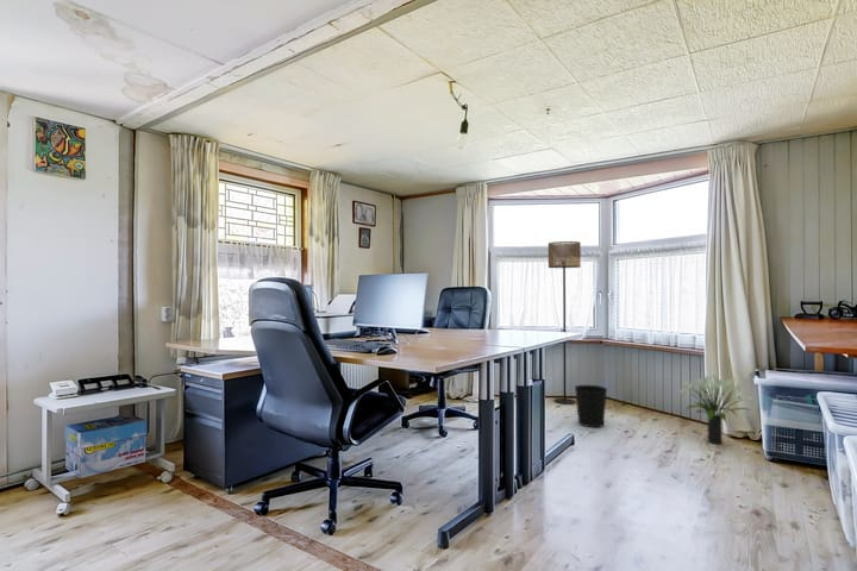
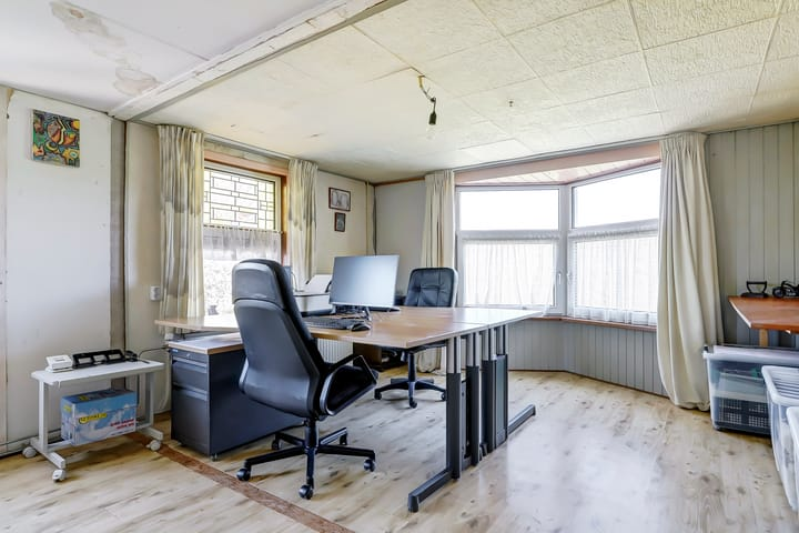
- wastebasket (590, 406)
- floor lamp (564, 321)
- potted plant (717, 408)
